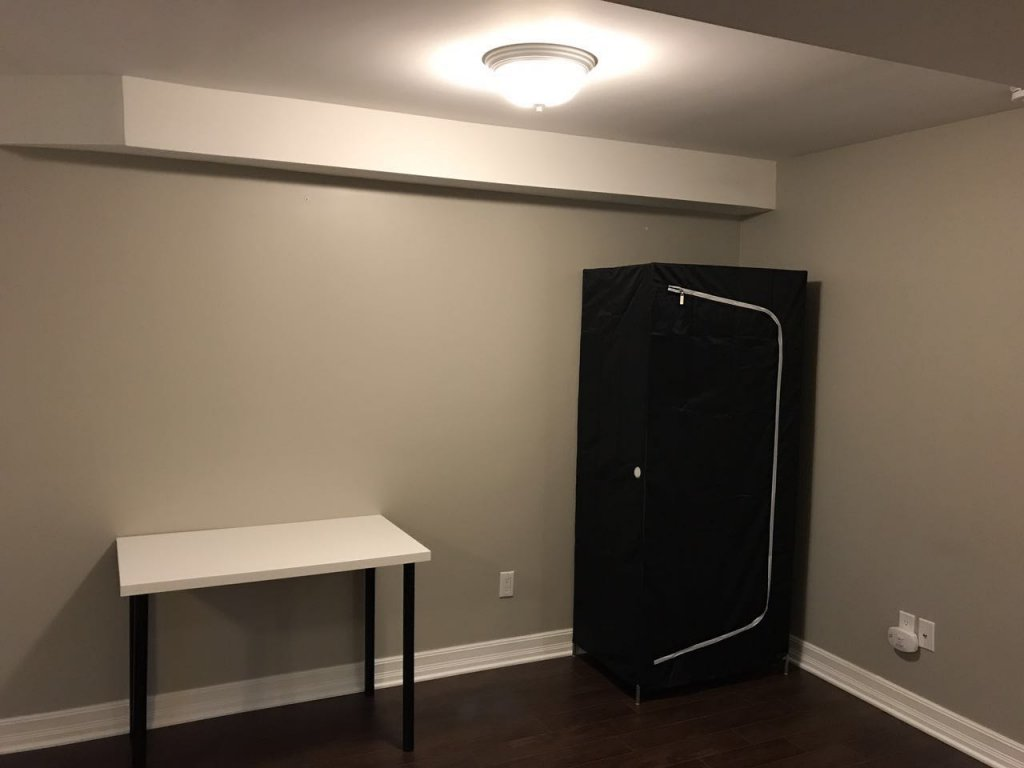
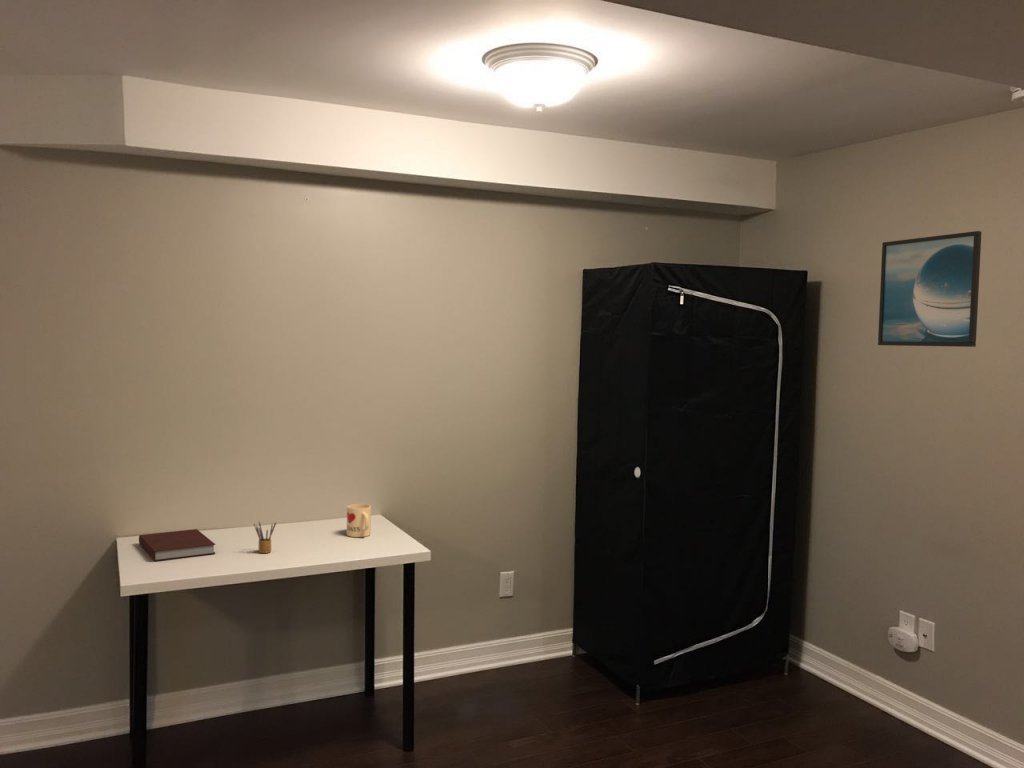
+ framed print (926, 291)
+ notebook (176, 544)
+ mug (360, 521)
+ pencil box (266, 536)
